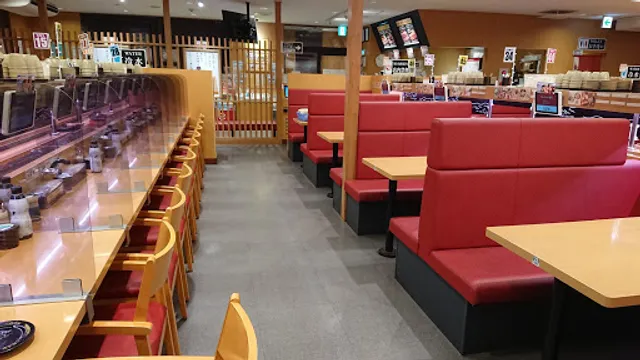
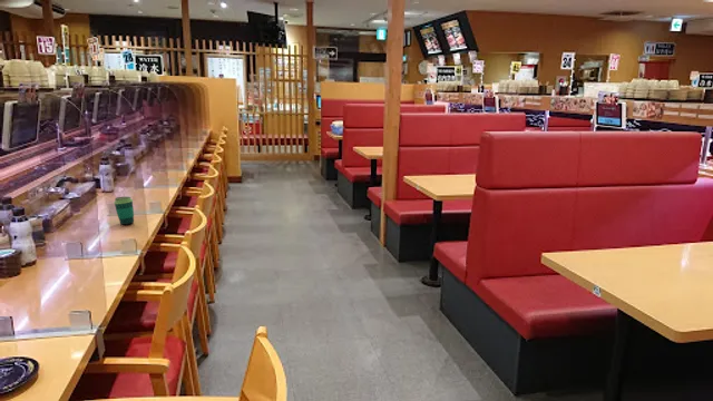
+ cup (124, 211)
